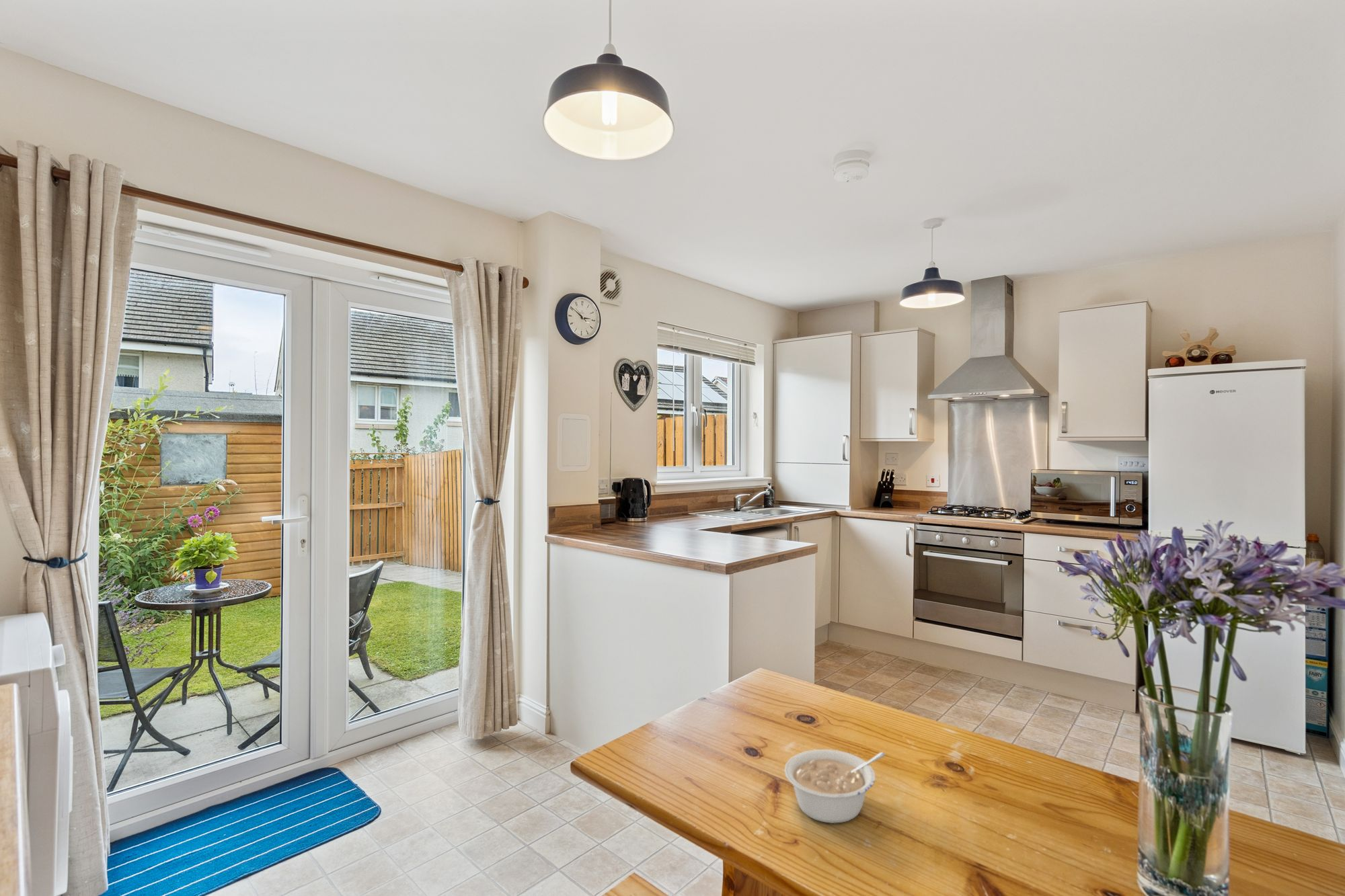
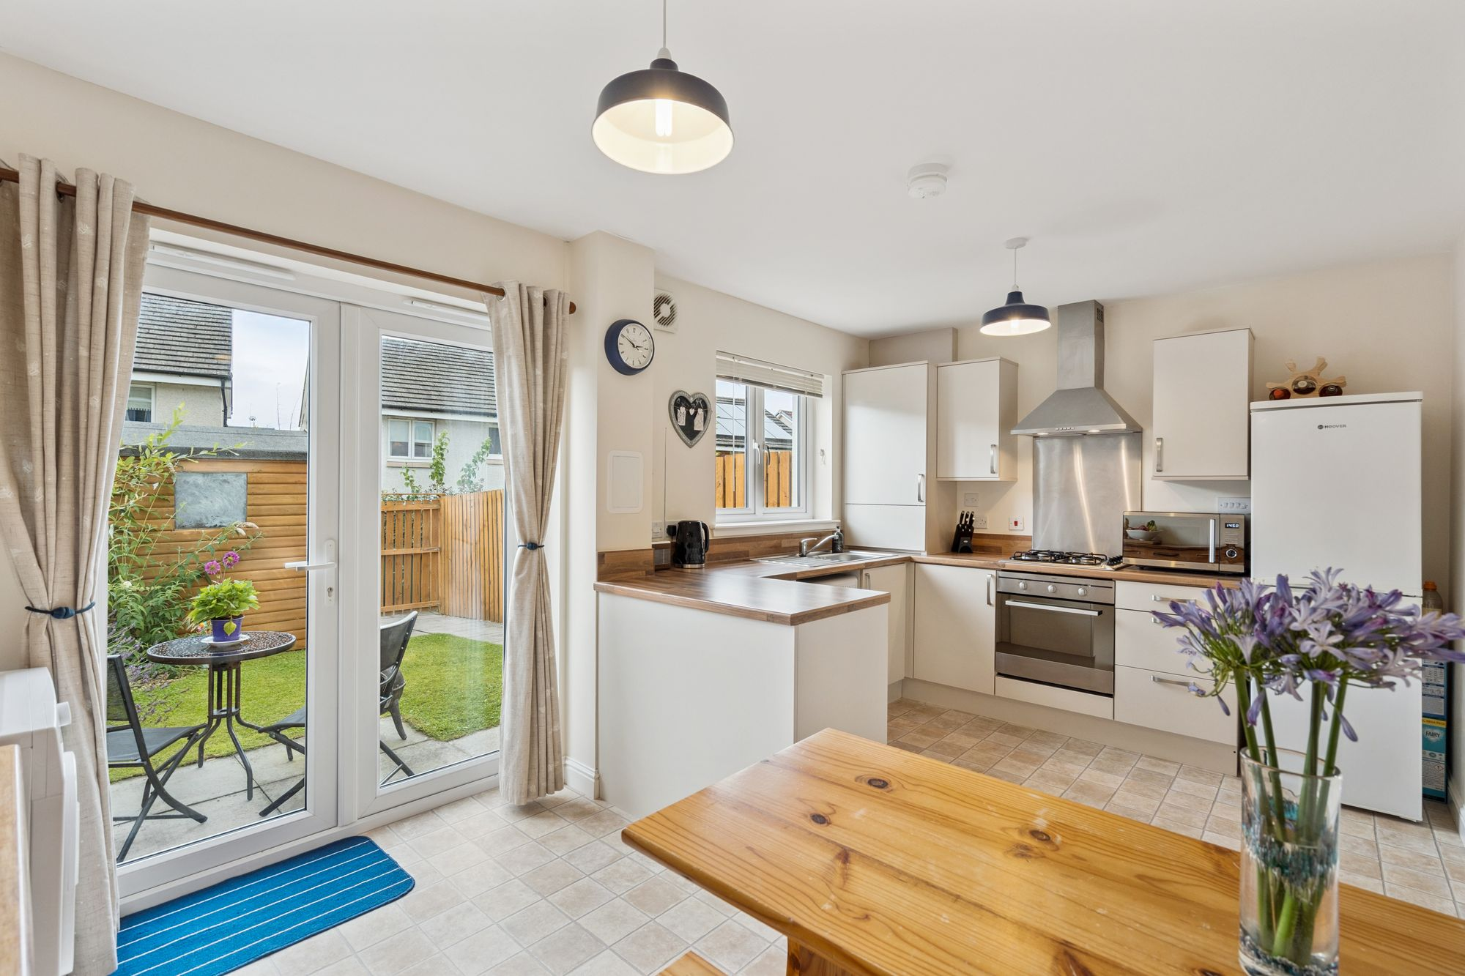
- legume (831, 782)
